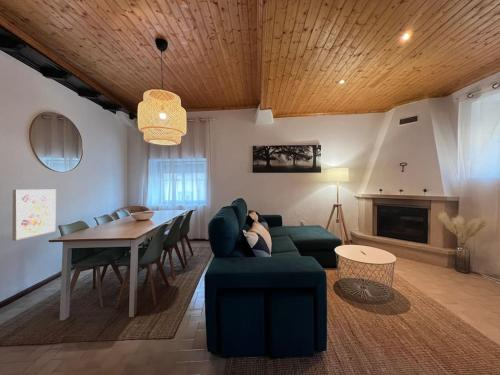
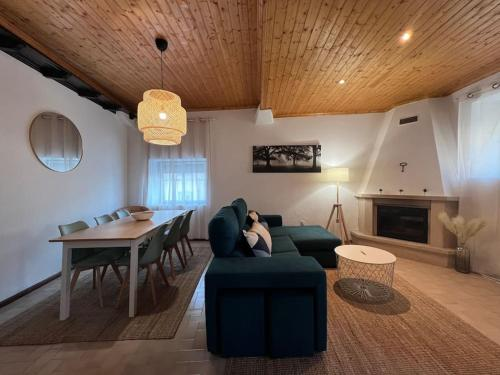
- wall art (36, 212)
